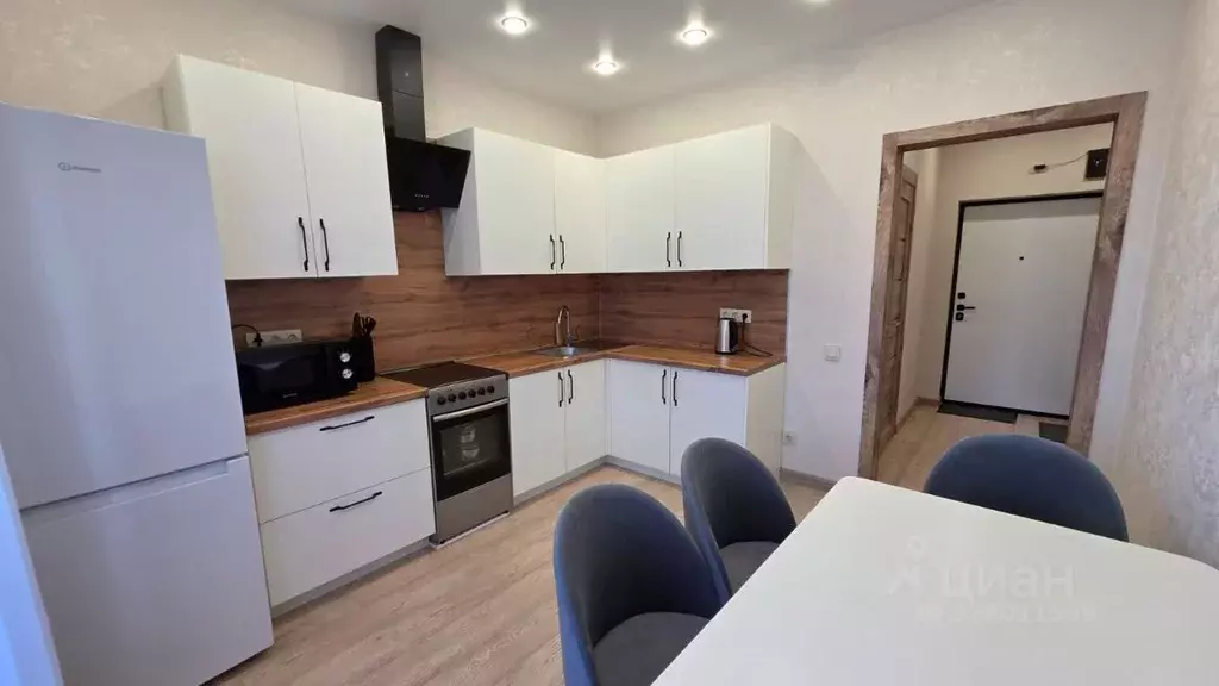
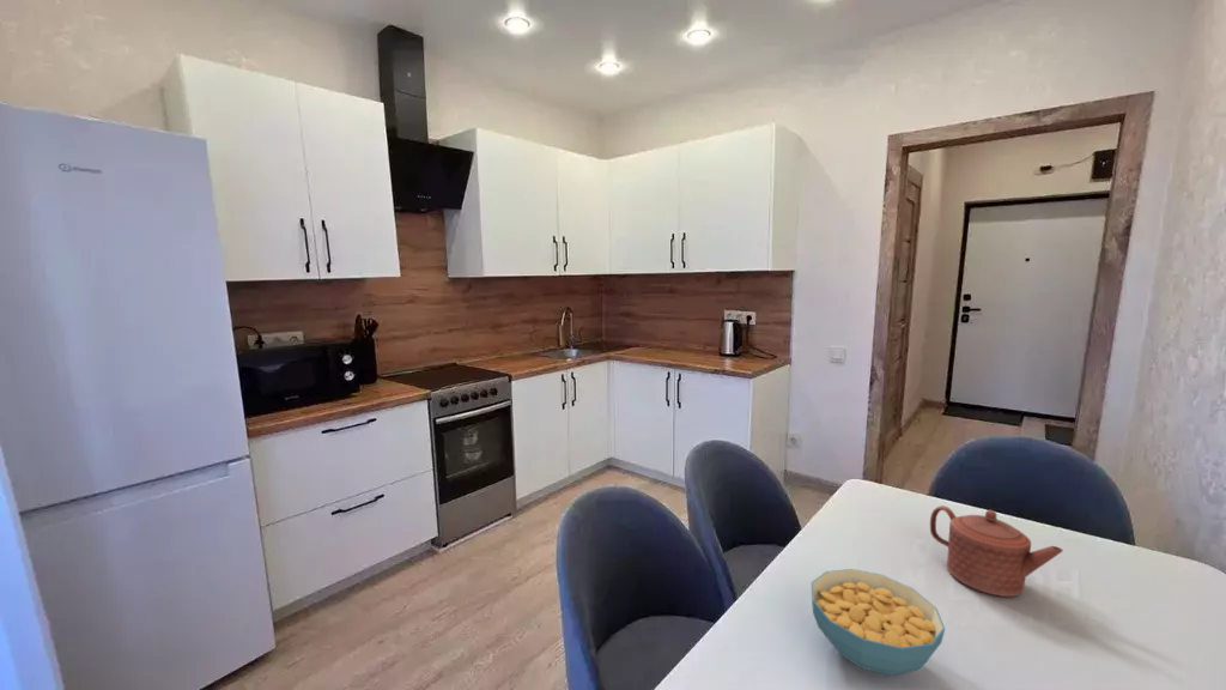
+ teapot (988, 544)
+ cereal bowl (870, 630)
